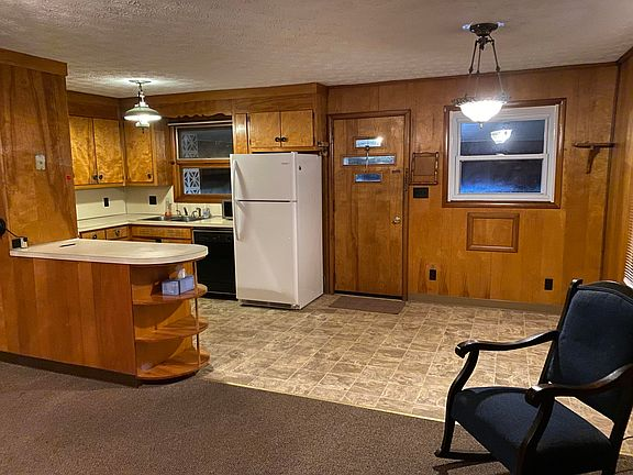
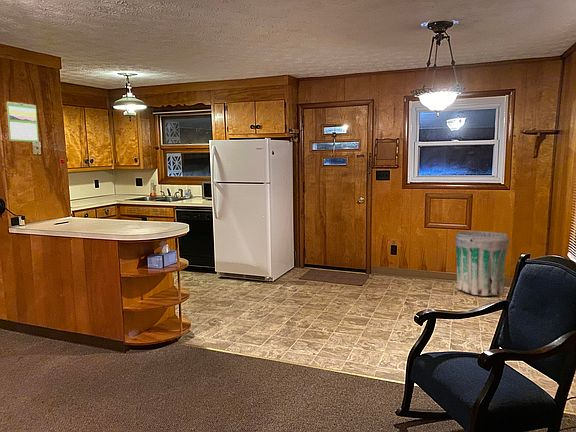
+ trash can (480, 261)
+ calendar (23, 122)
